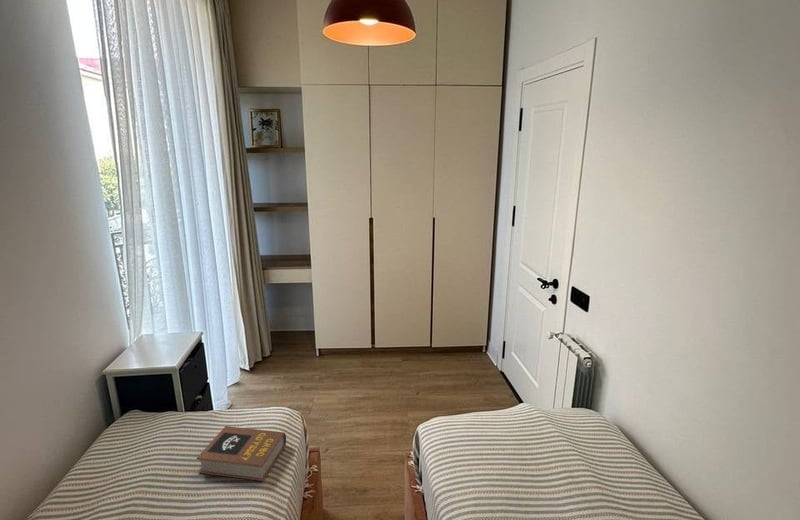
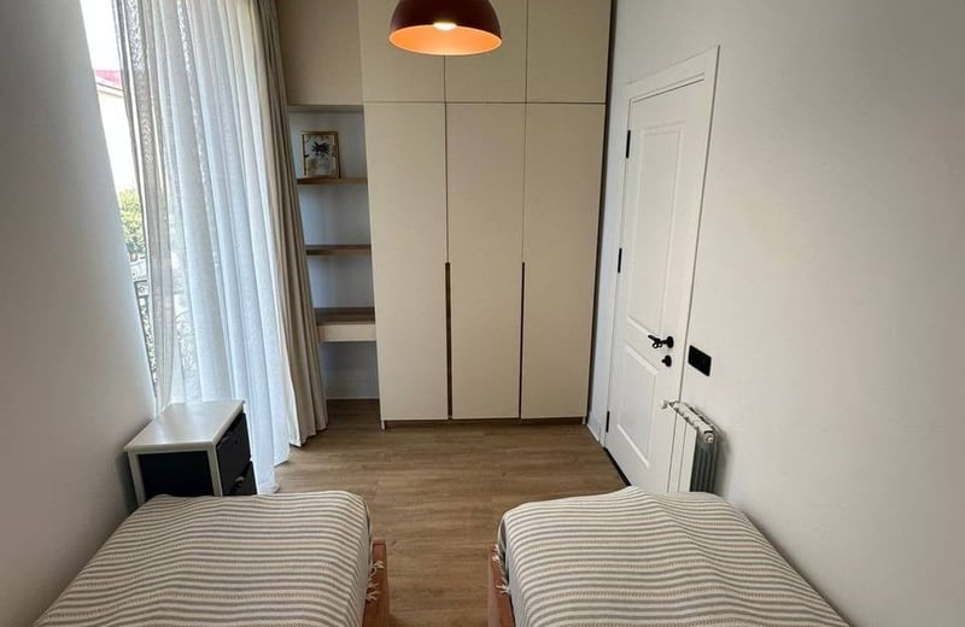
- book (241, 450)
